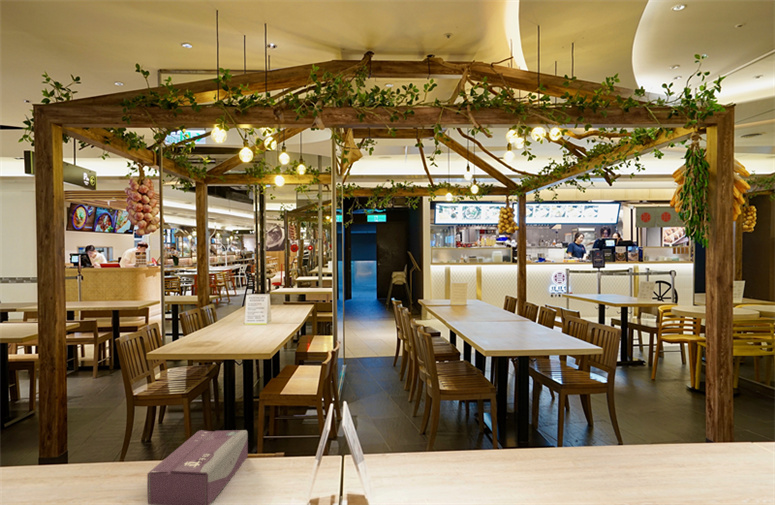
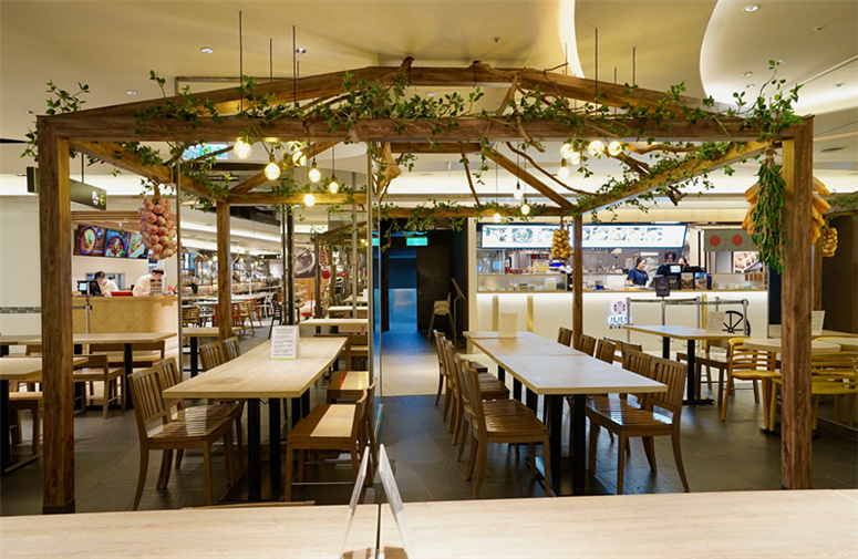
- tissue box (202, 463)
